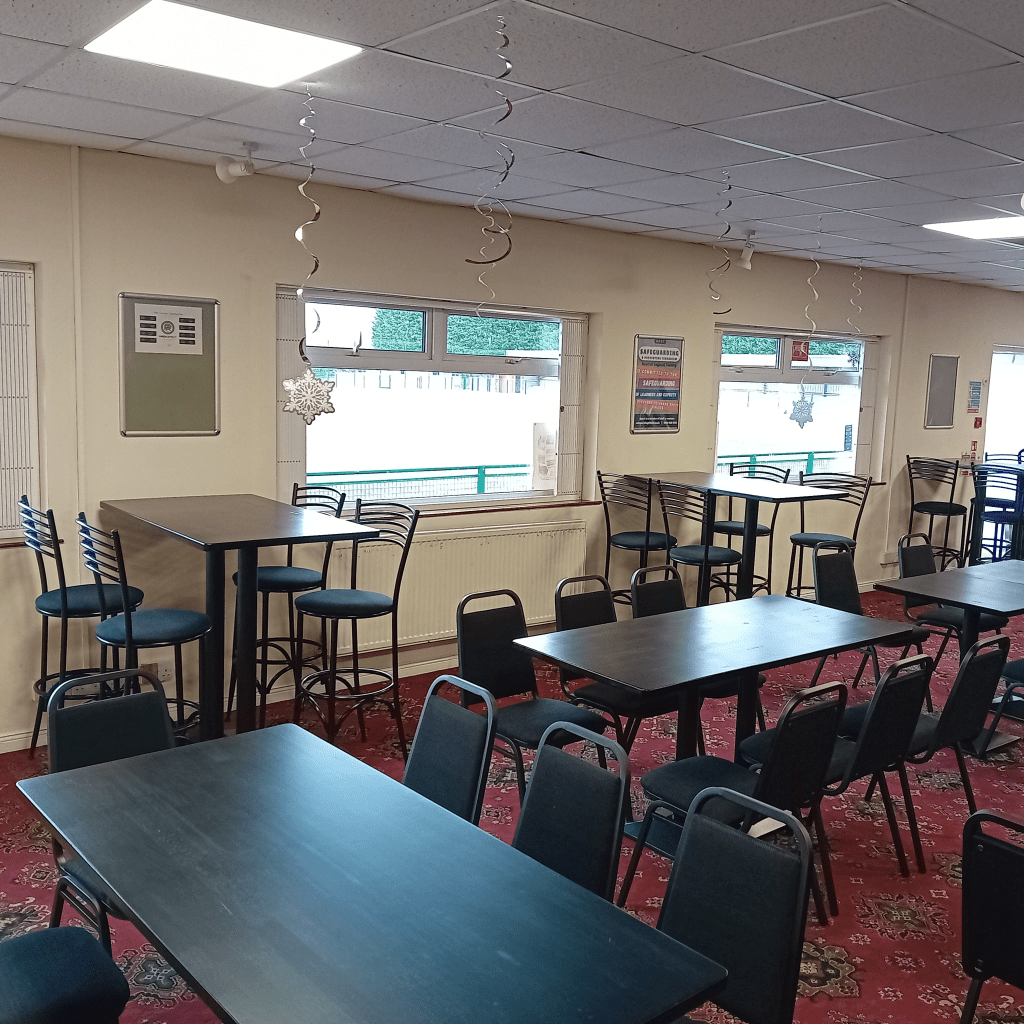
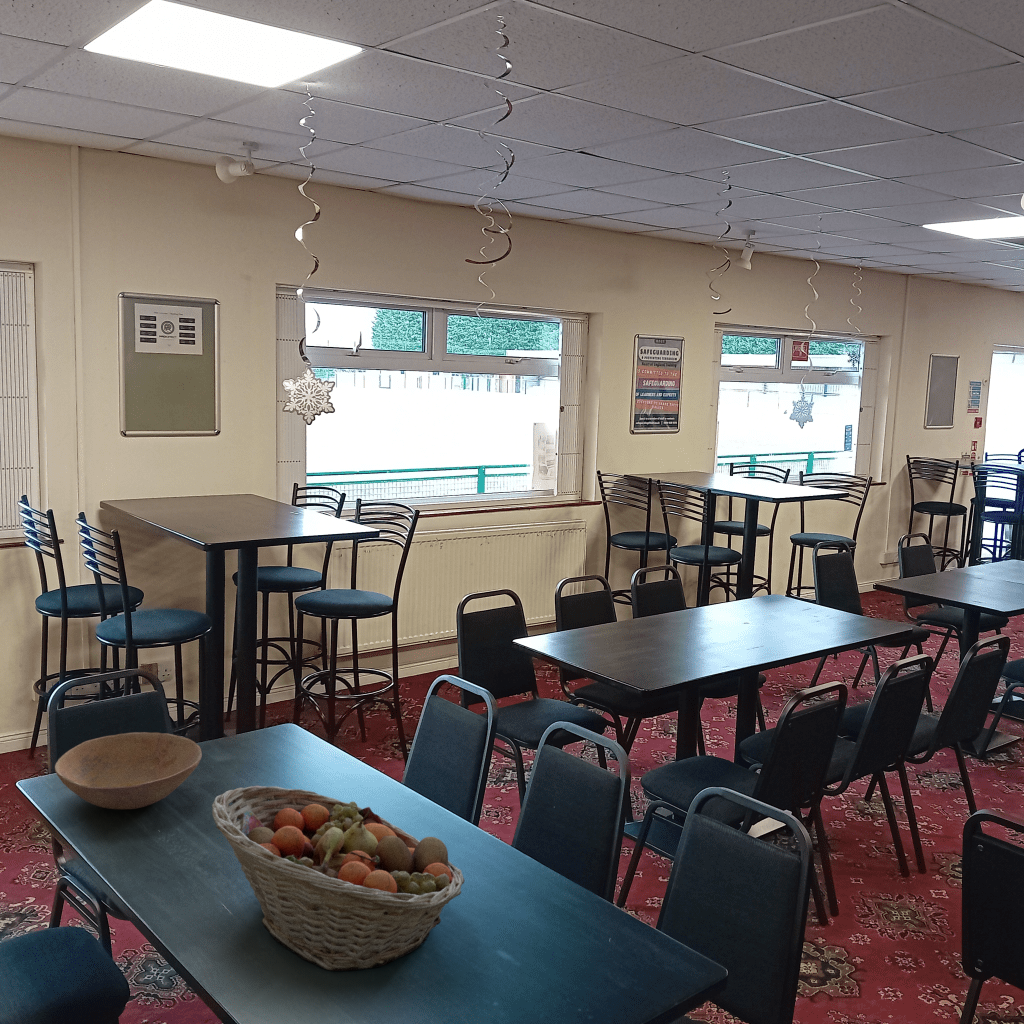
+ bowl (130, 777)
+ fruit basket (336, 861)
